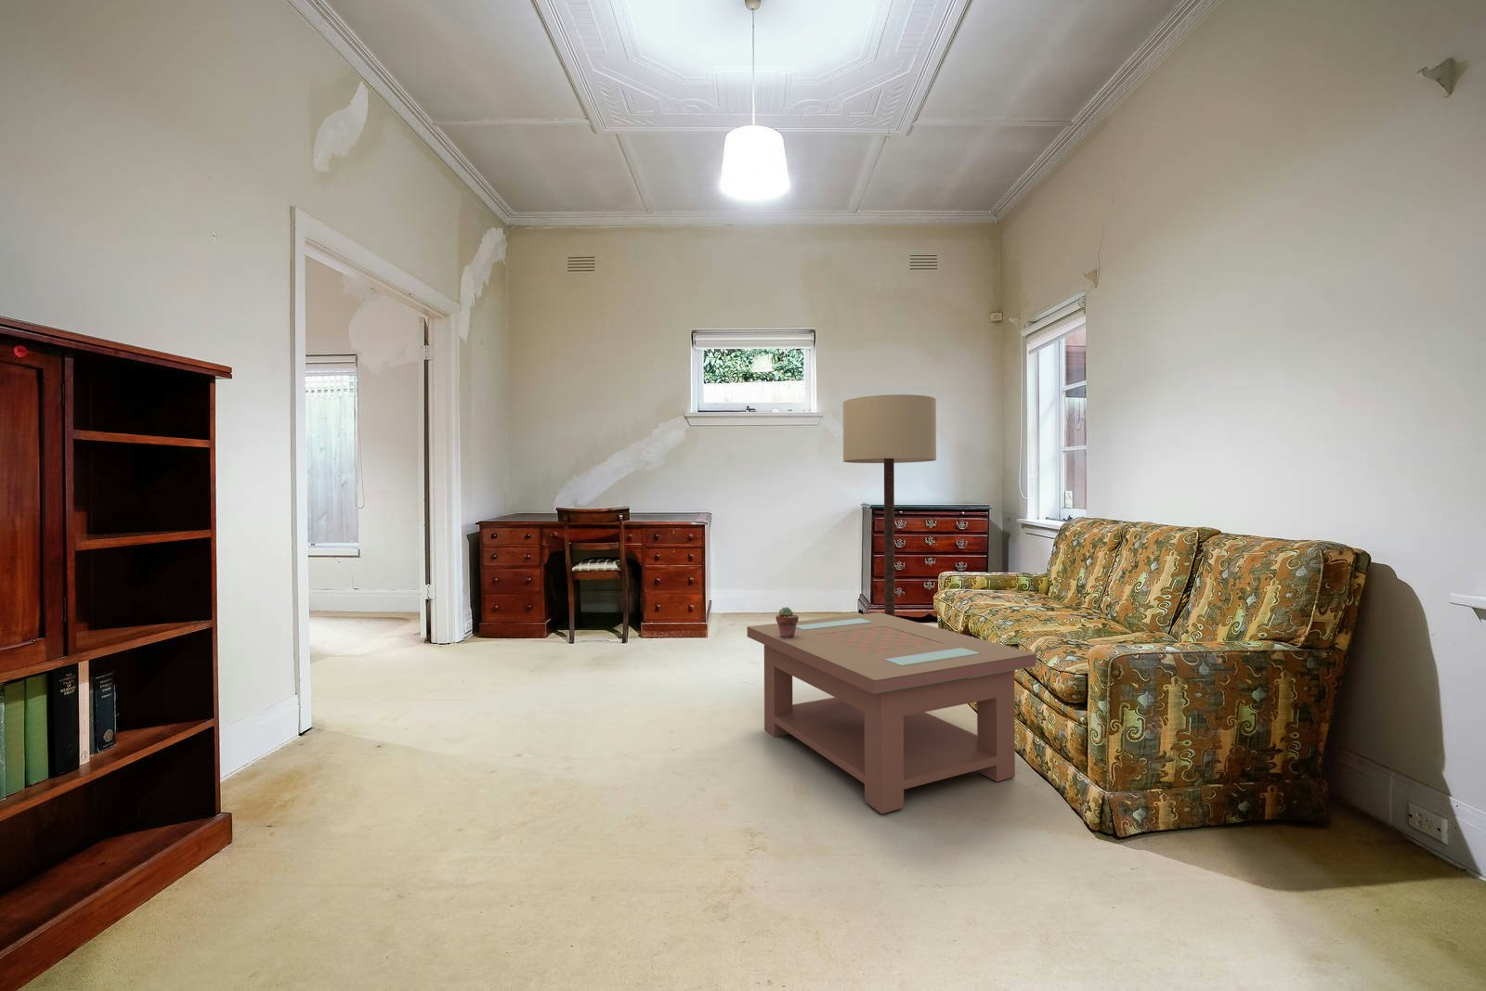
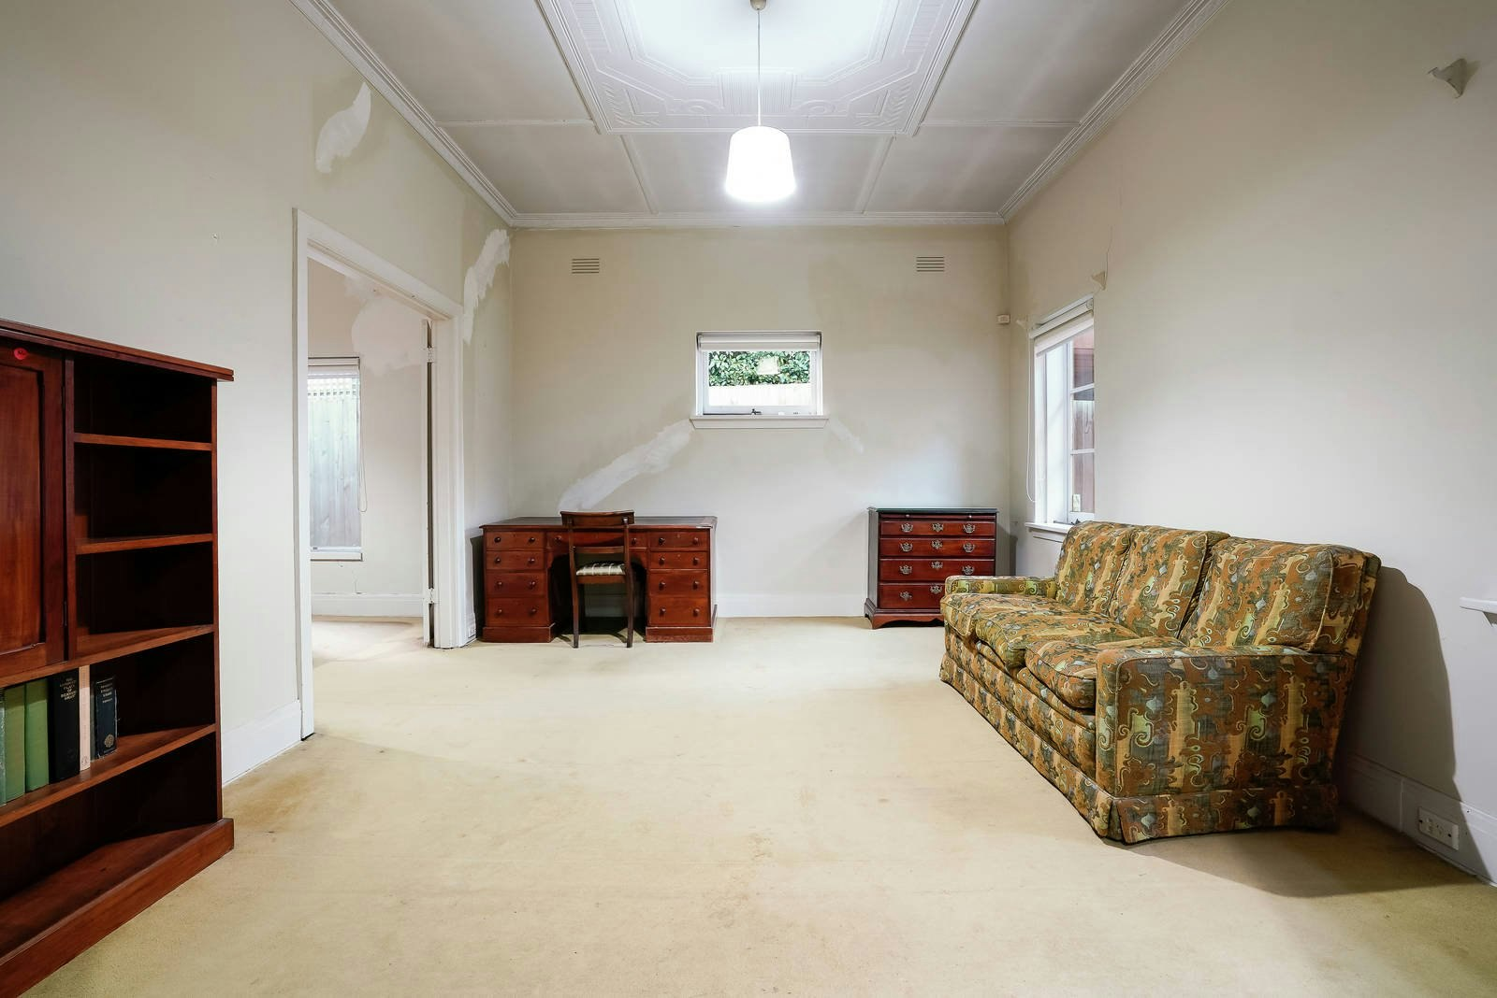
- coffee table (877, 695)
- potted succulent (787, 620)
- floor lamp (889, 539)
